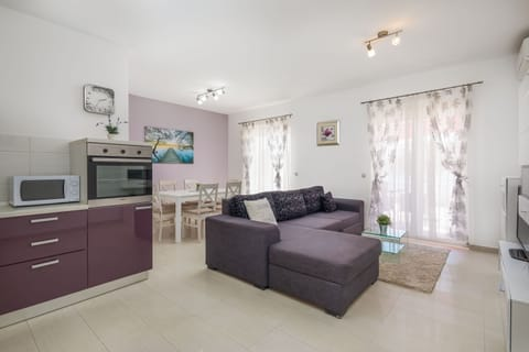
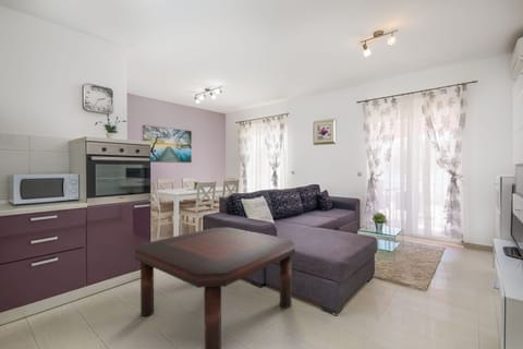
+ coffee table (218, 275)
